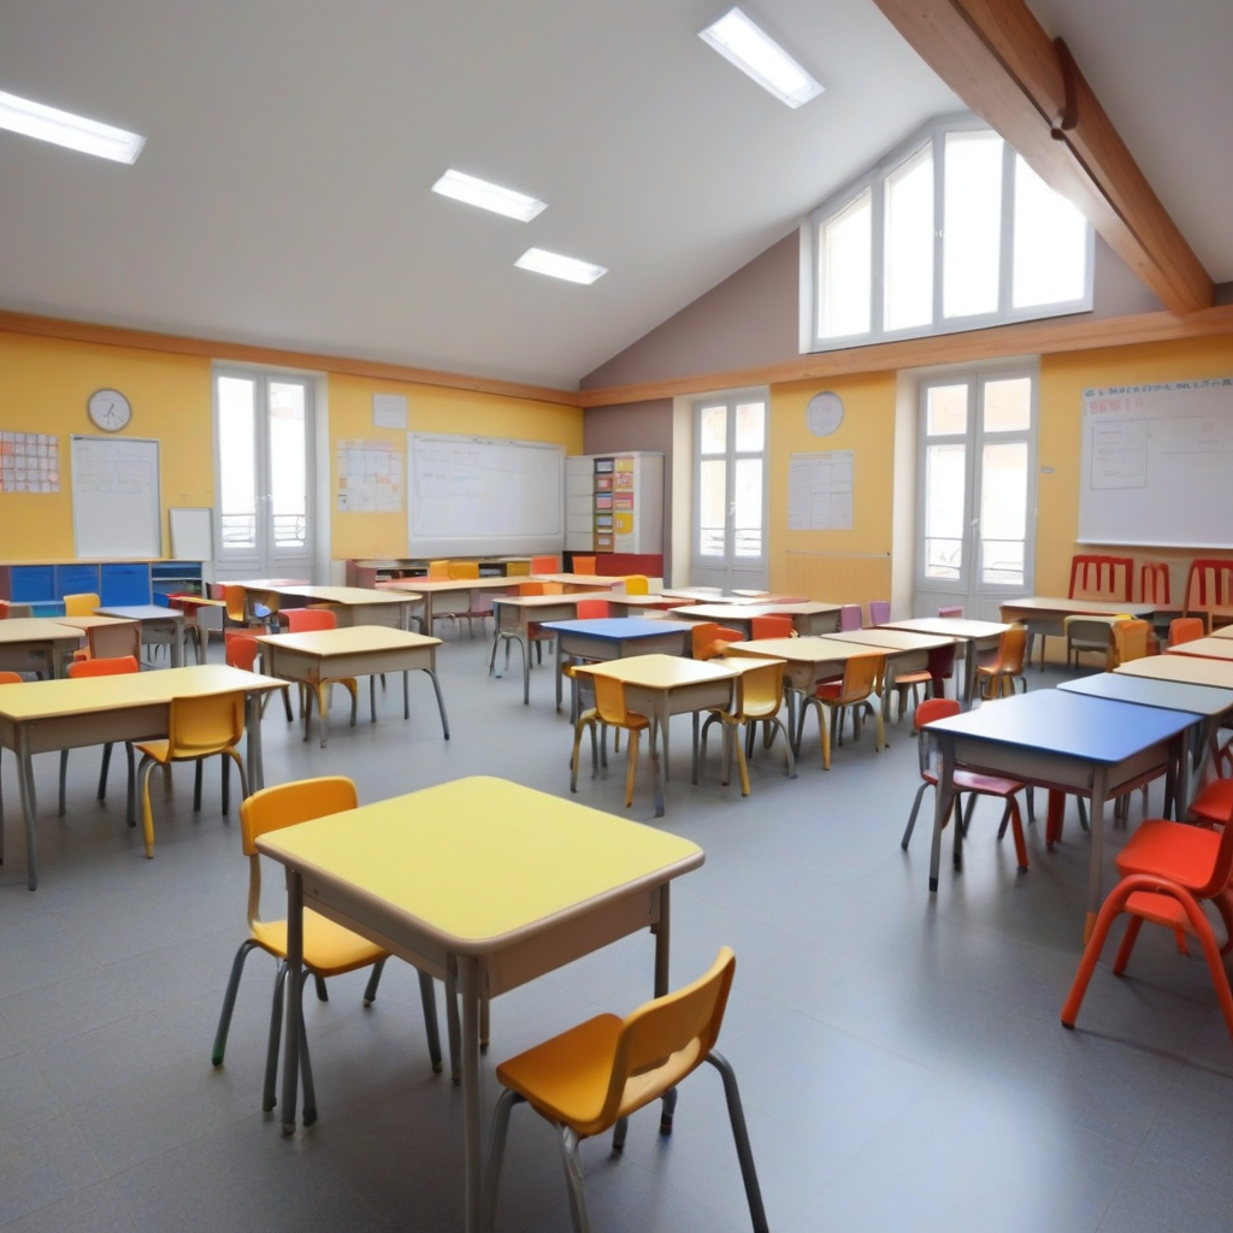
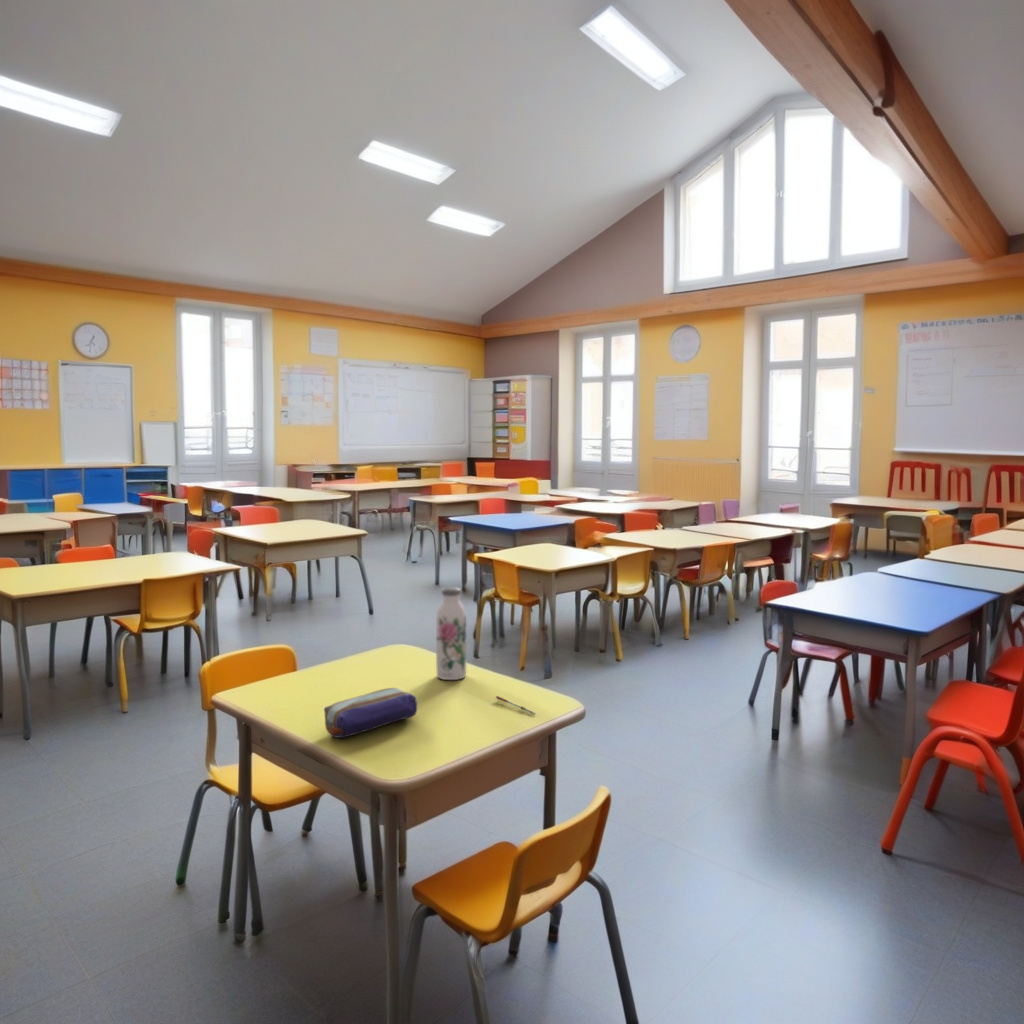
+ pencil case (372, 711)
+ pen (515, 704)
+ water bottle (451, 632)
